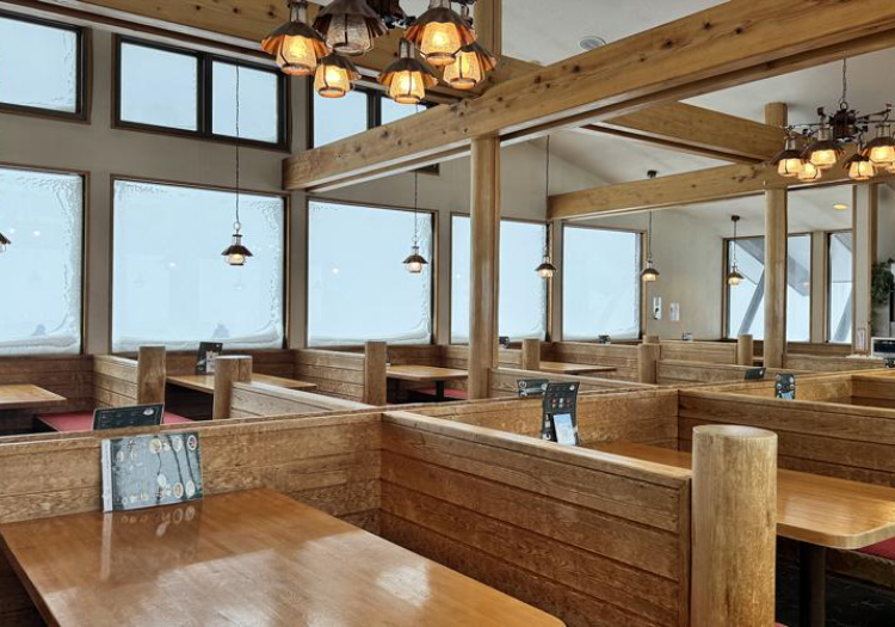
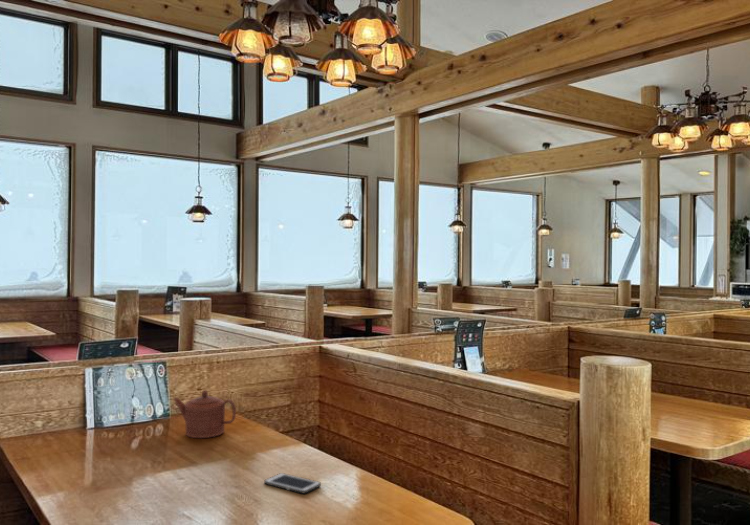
+ cell phone (292, 483)
+ teapot (204, 411)
